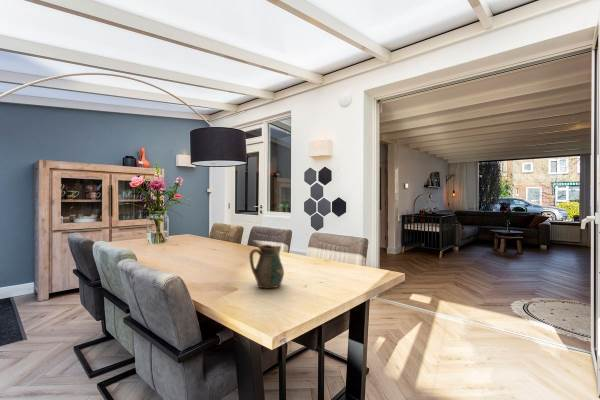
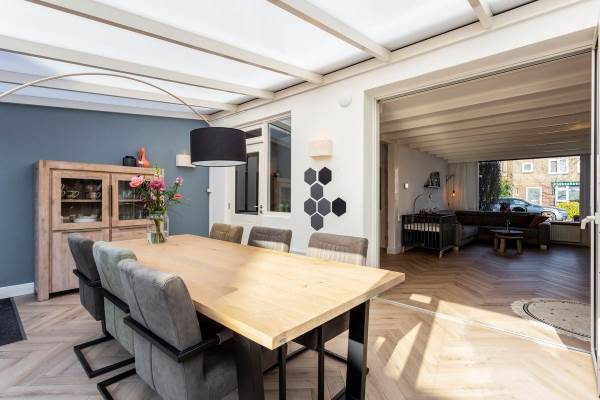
- ceramic pitcher (266, 266)
